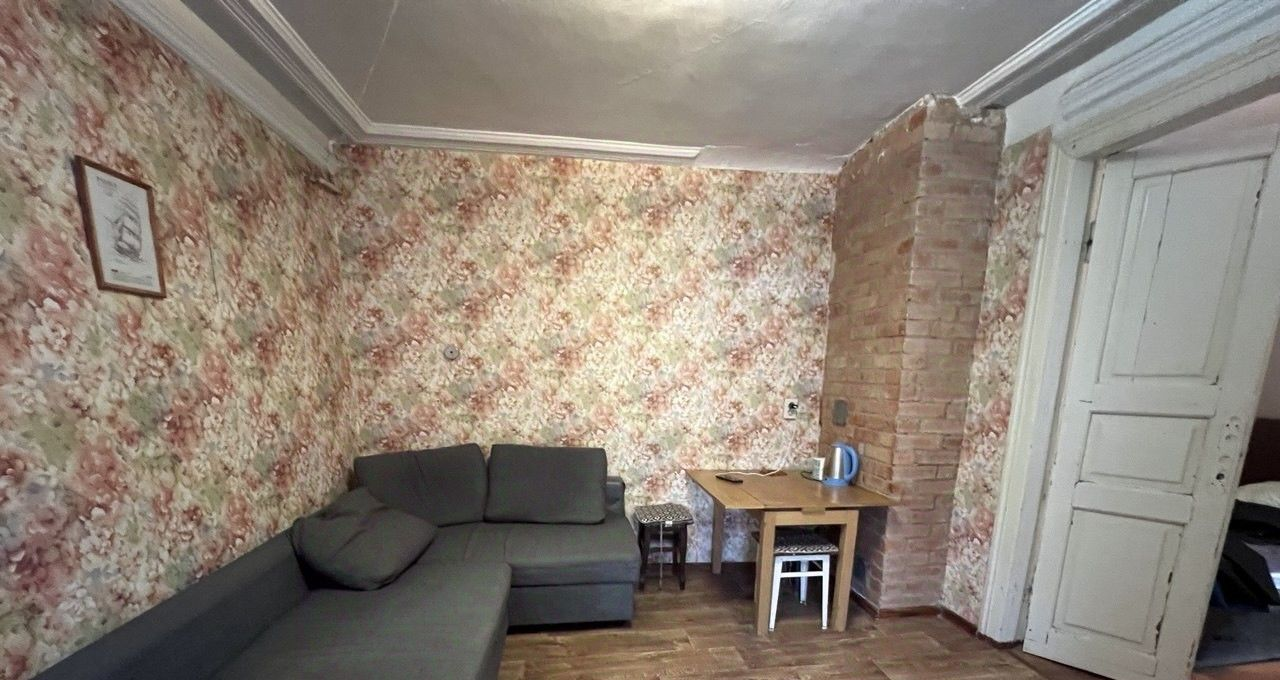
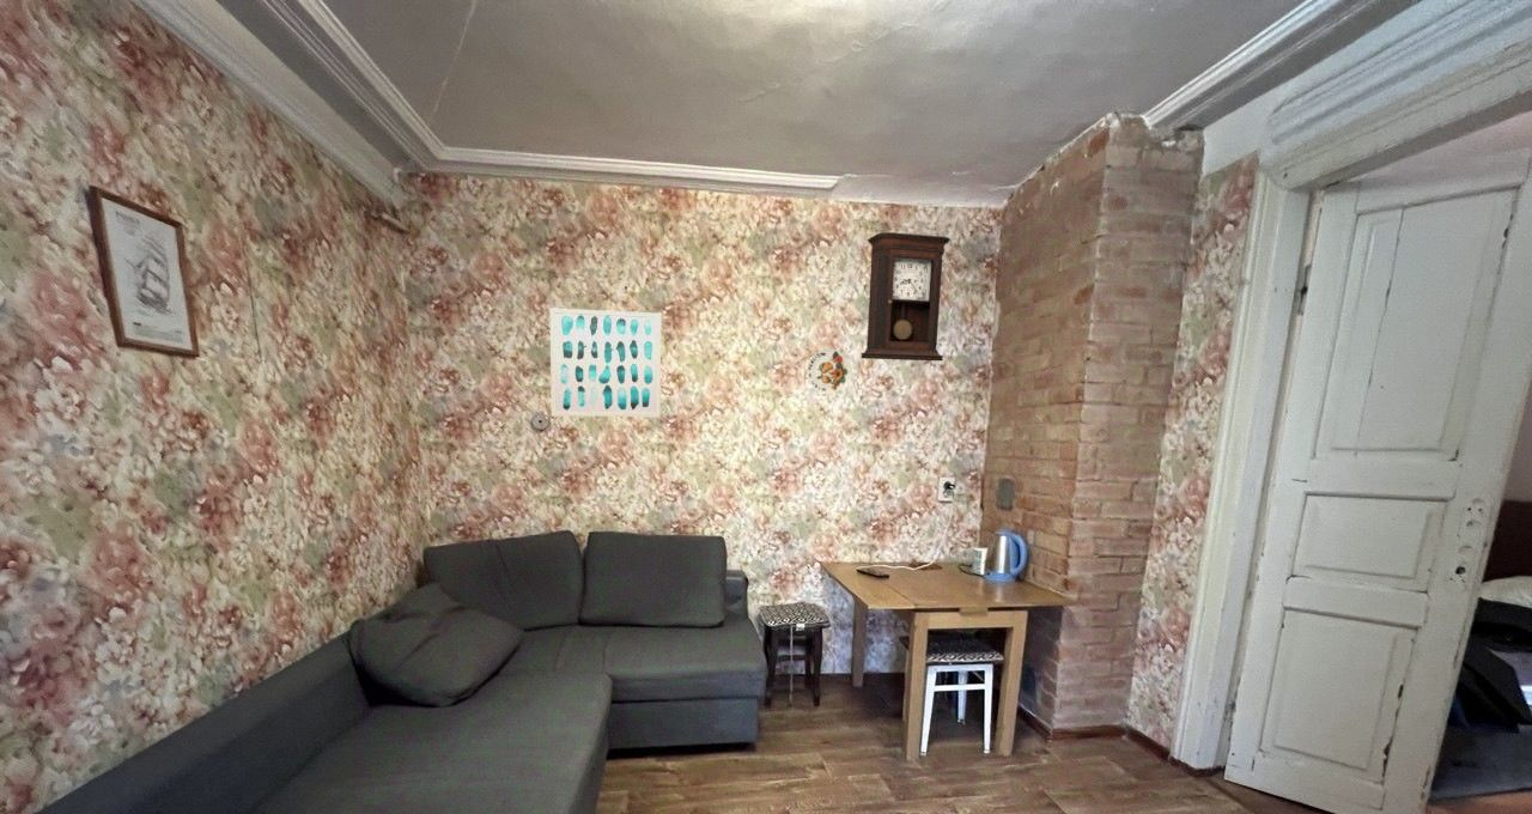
+ decorative plate (828, 371)
+ pendulum clock (906, 299)
+ wall art (606, 364)
